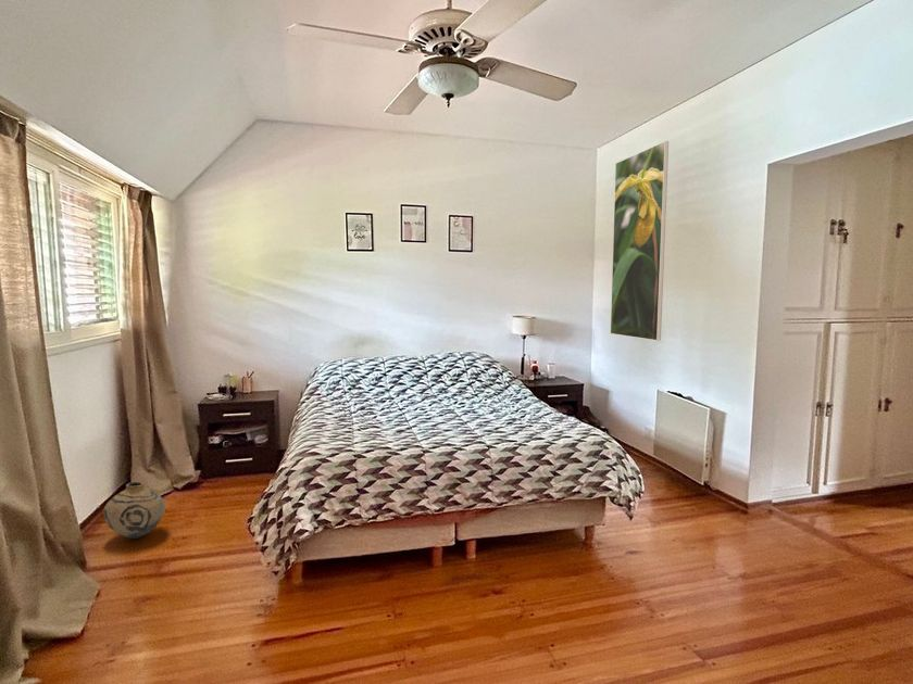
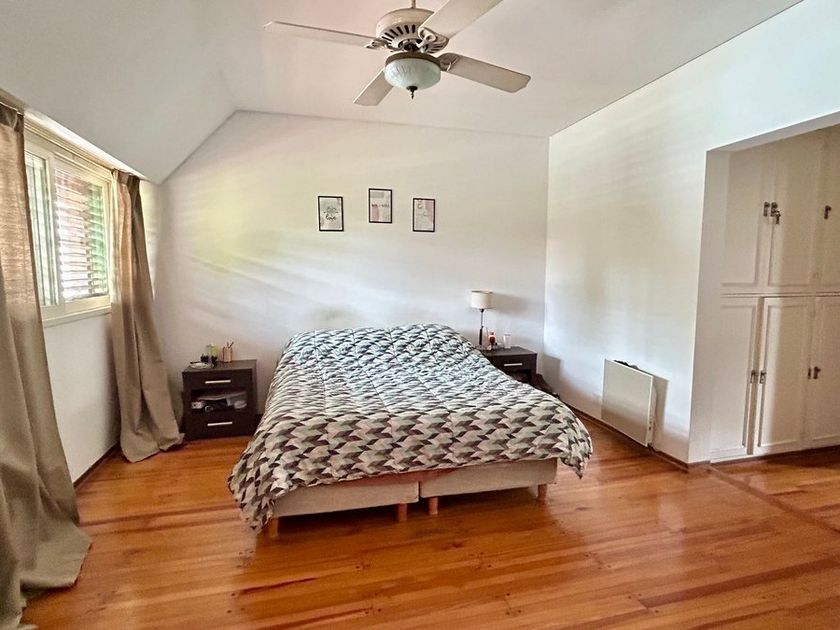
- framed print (636, 246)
- vase (135, 510)
